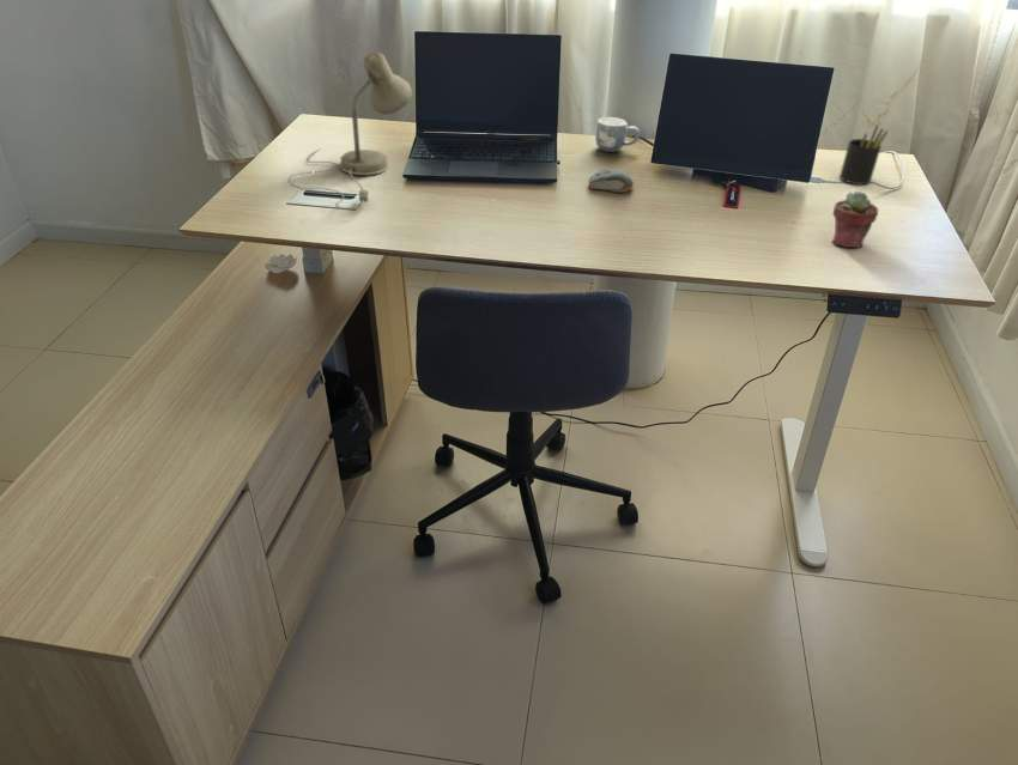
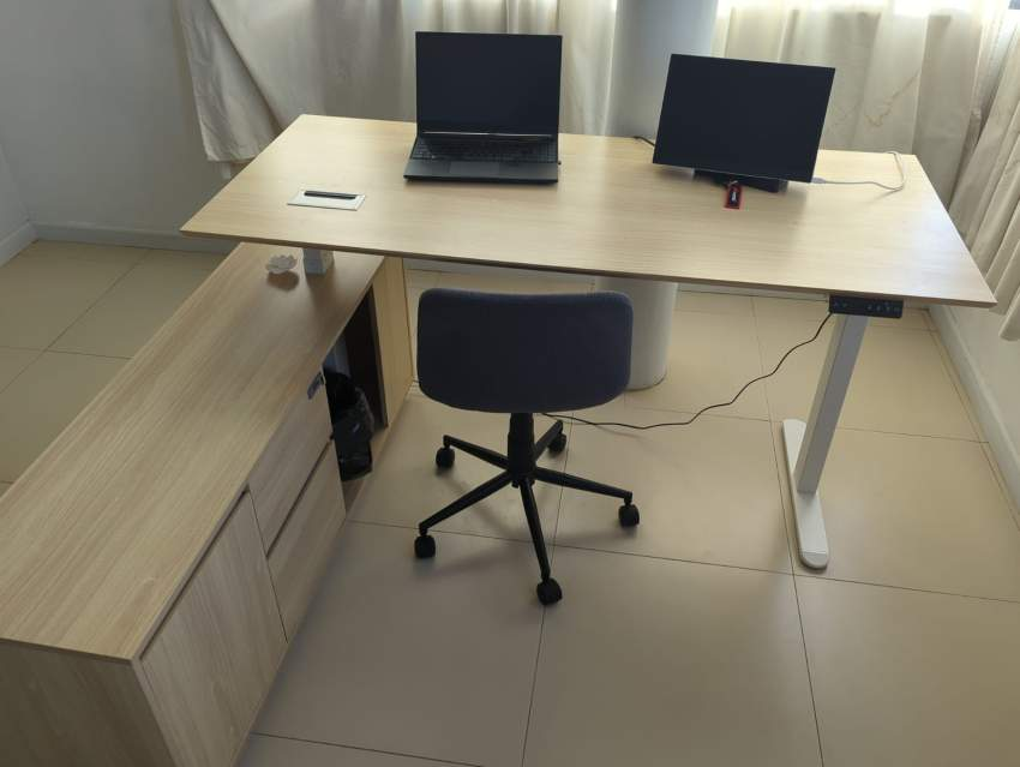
- mug (617, 135)
- pen holder (865, 151)
- potted succulent (853, 217)
- desk lamp (353, 119)
- computer mouse (611, 178)
